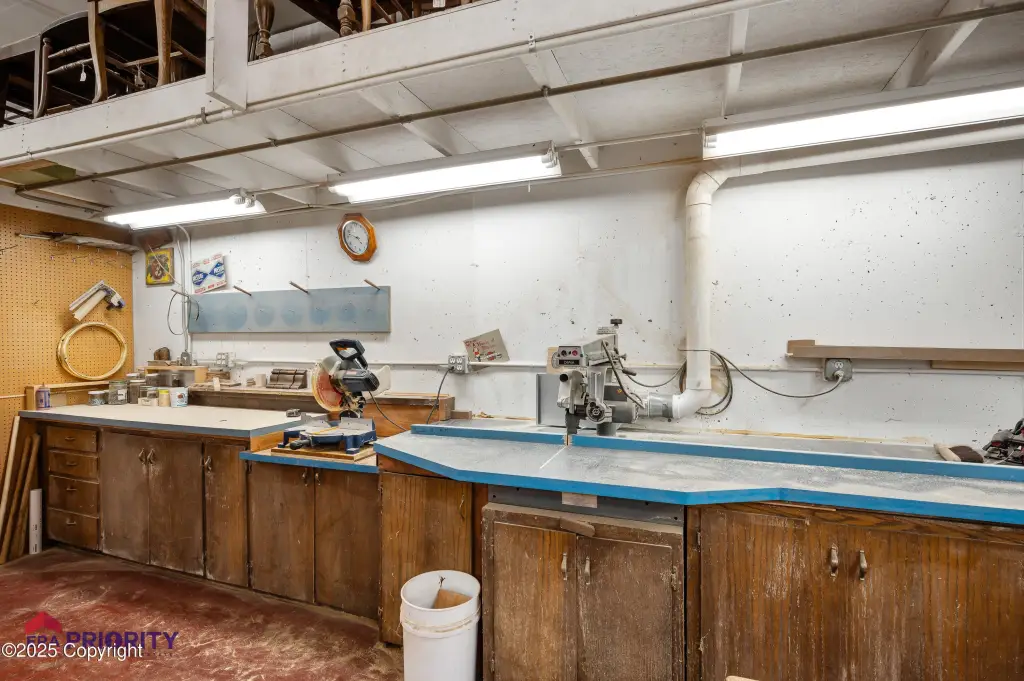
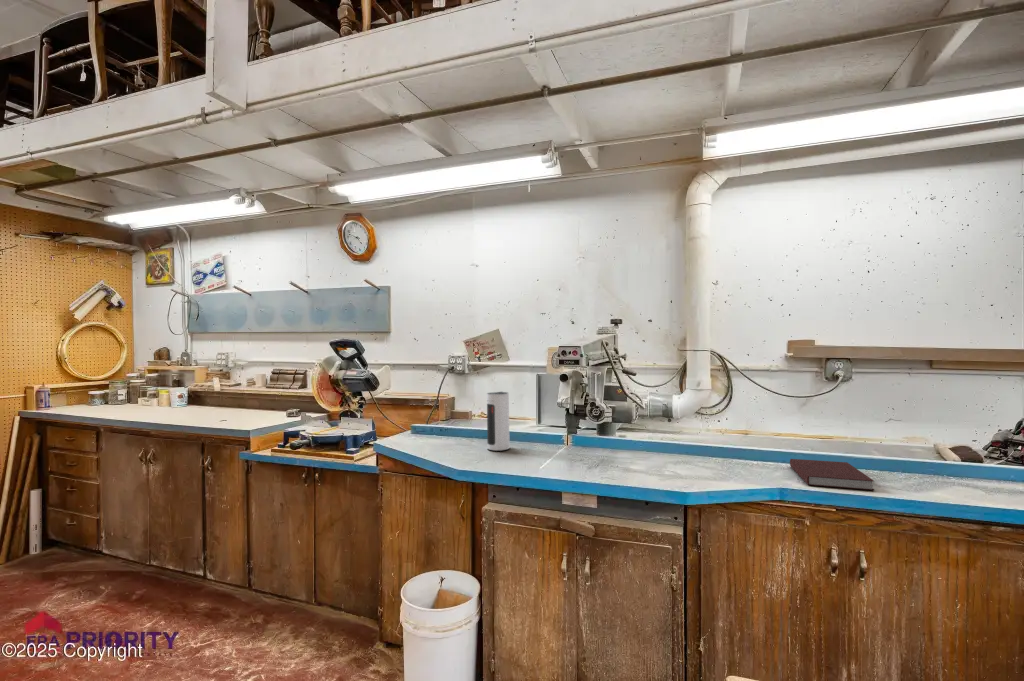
+ speaker (498, 420)
+ notebook (828, 473)
